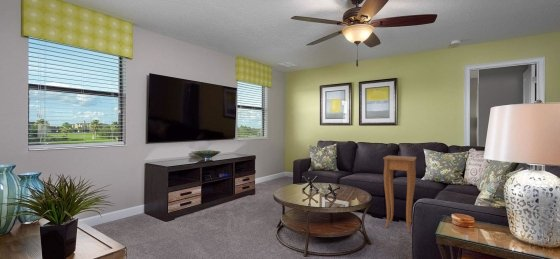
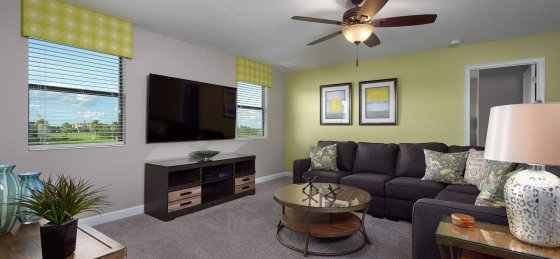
- side table (392, 191)
